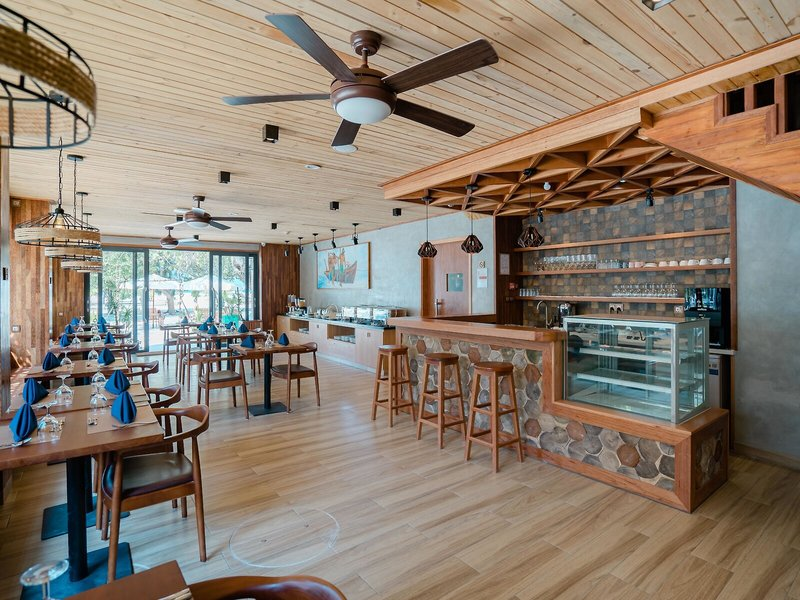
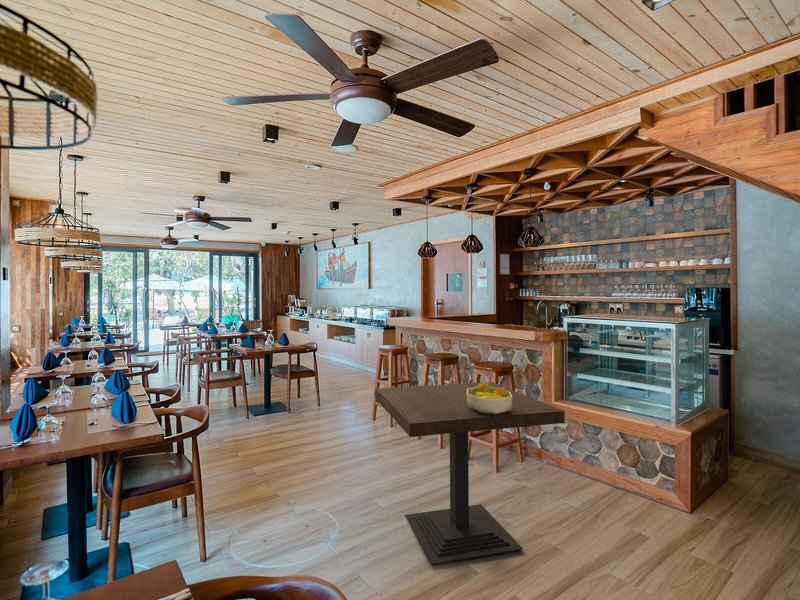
+ fruit bowl (488, 396)
+ dining table (459, 465)
